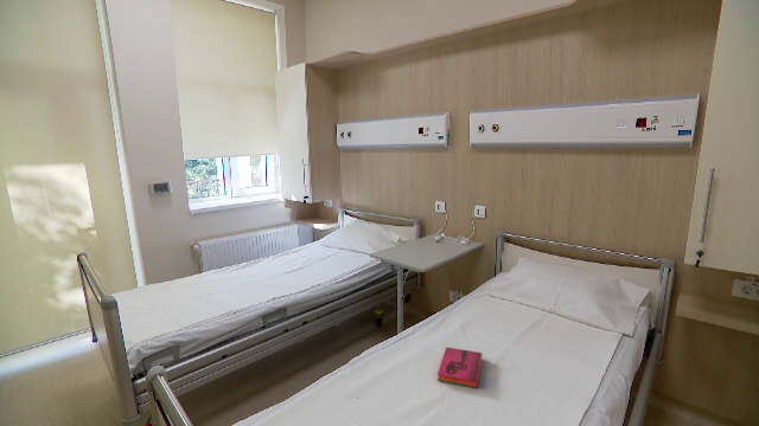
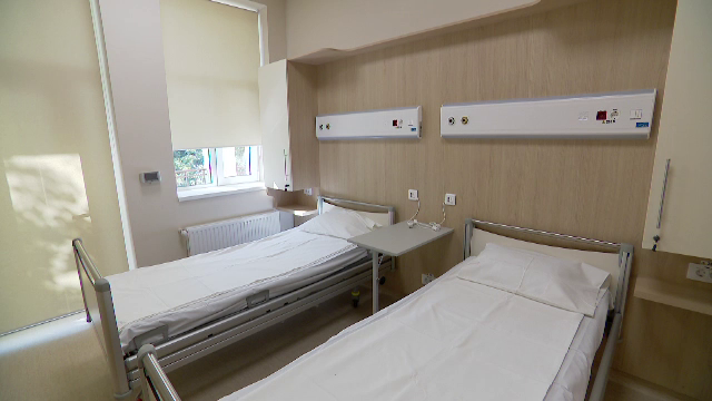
- hardback book (460, 366)
